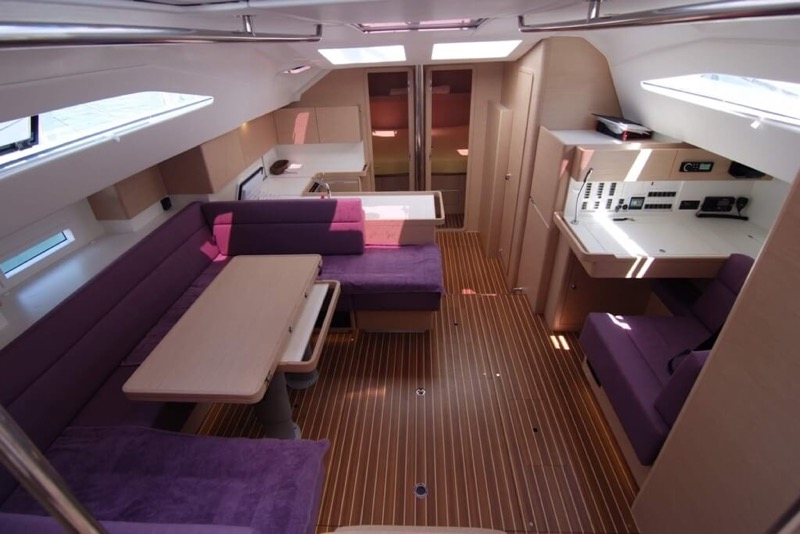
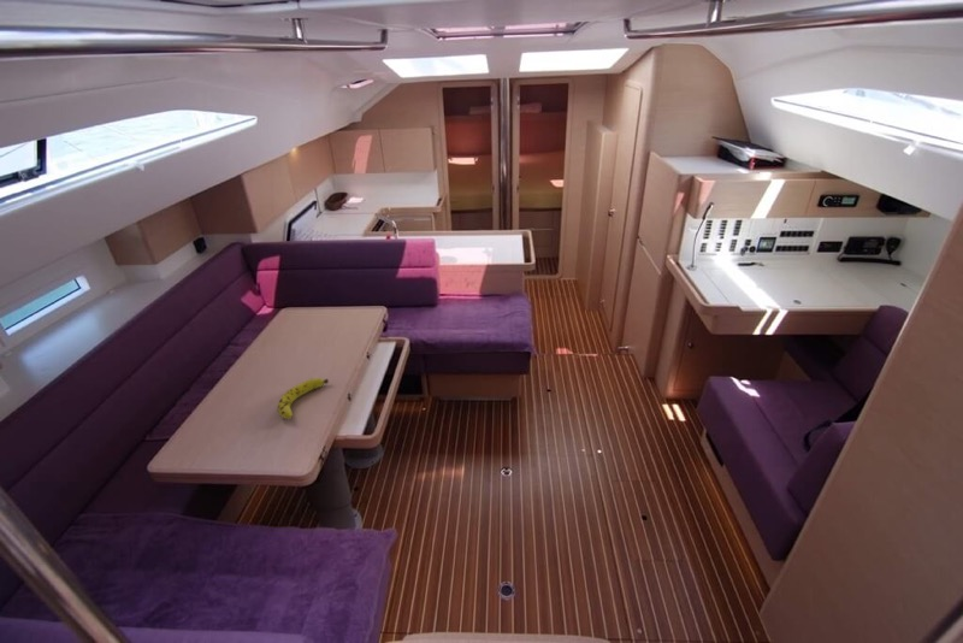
+ fruit (302, 394)
